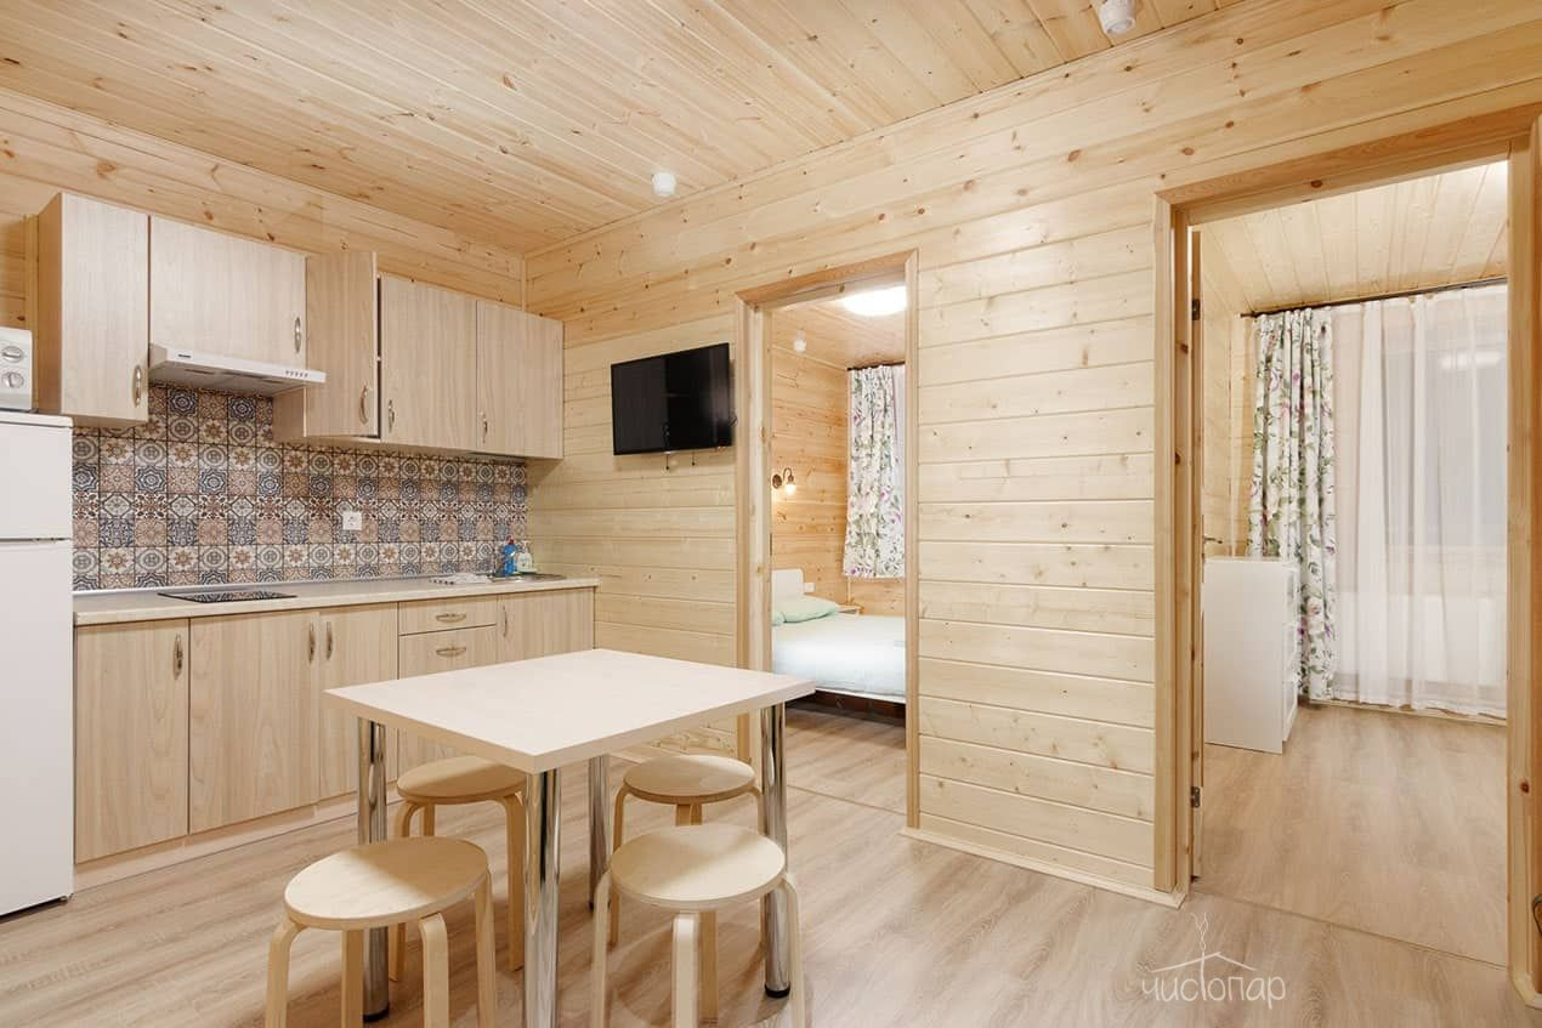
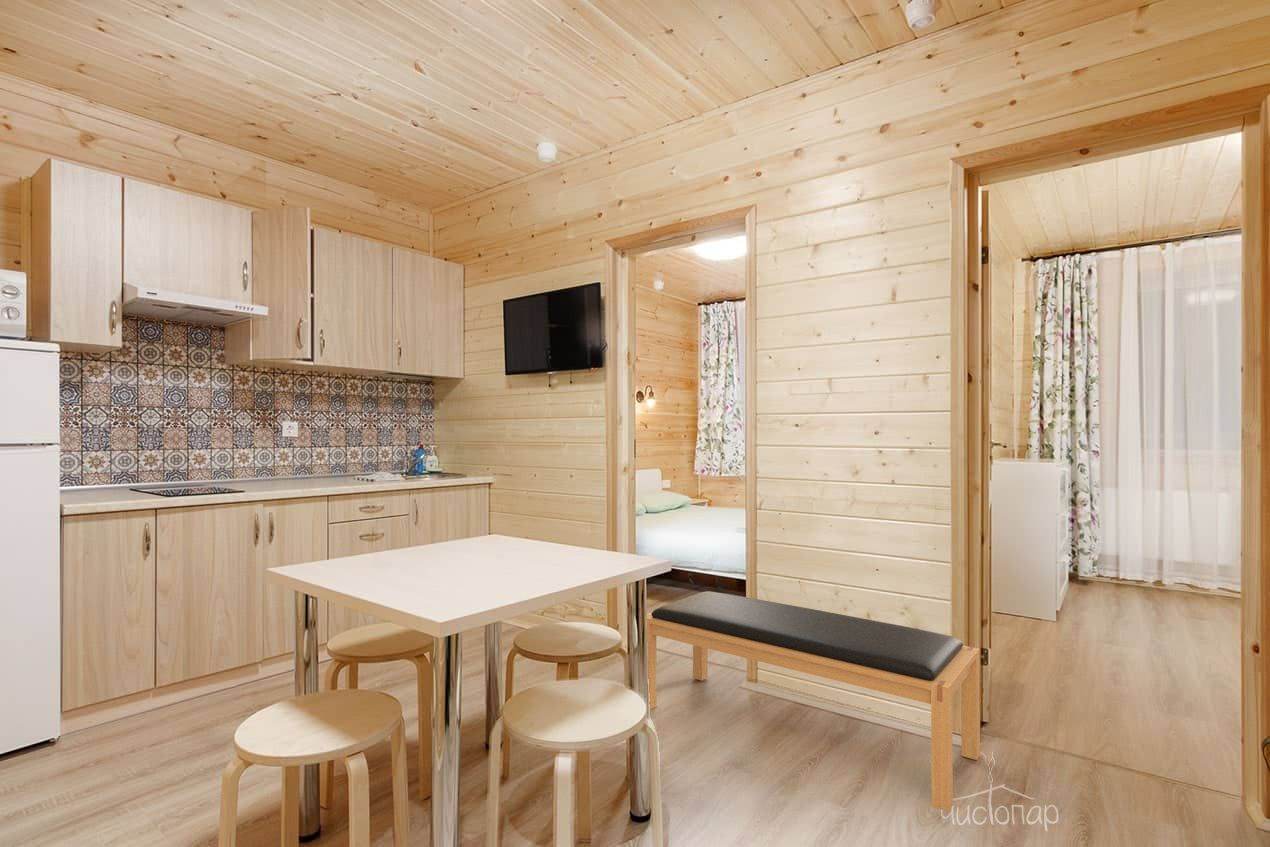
+ bench (796, 670)
